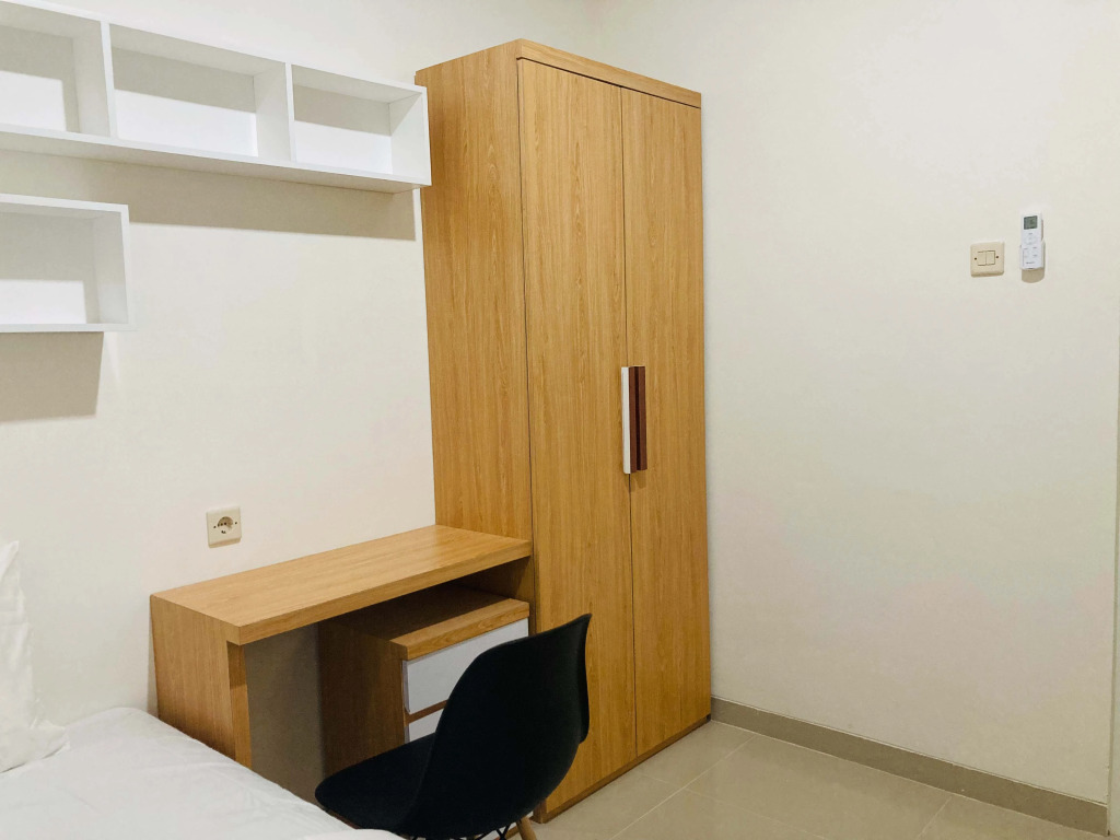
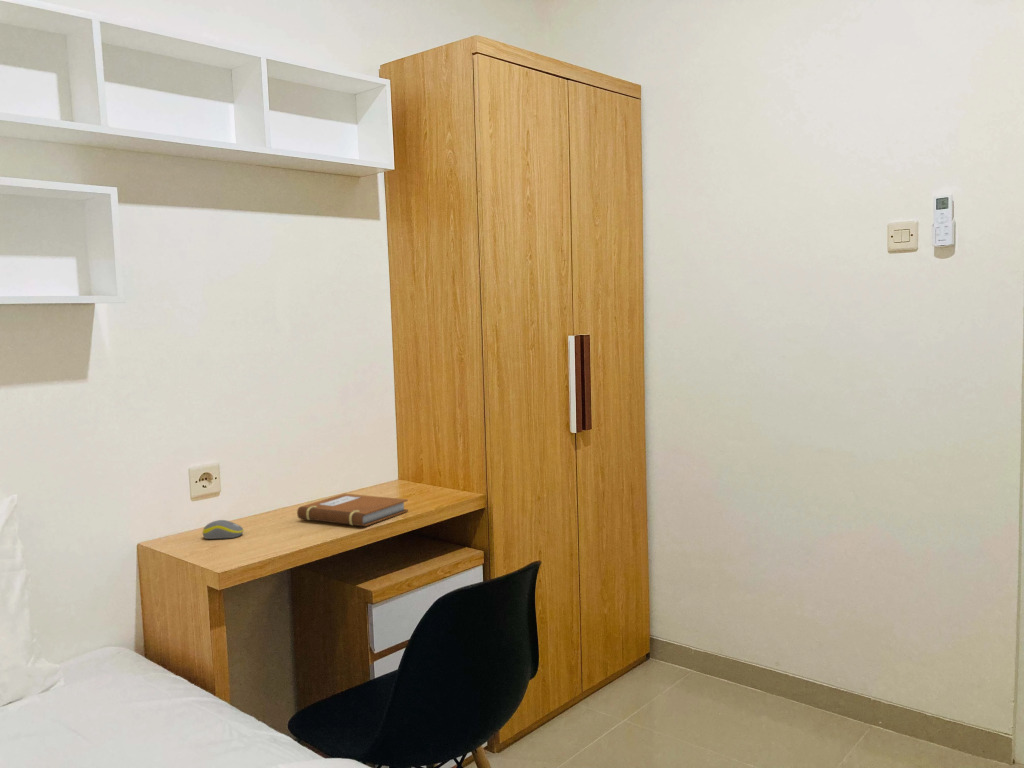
+ computer mouse (222, 528)
+ notebook (351, 509)
